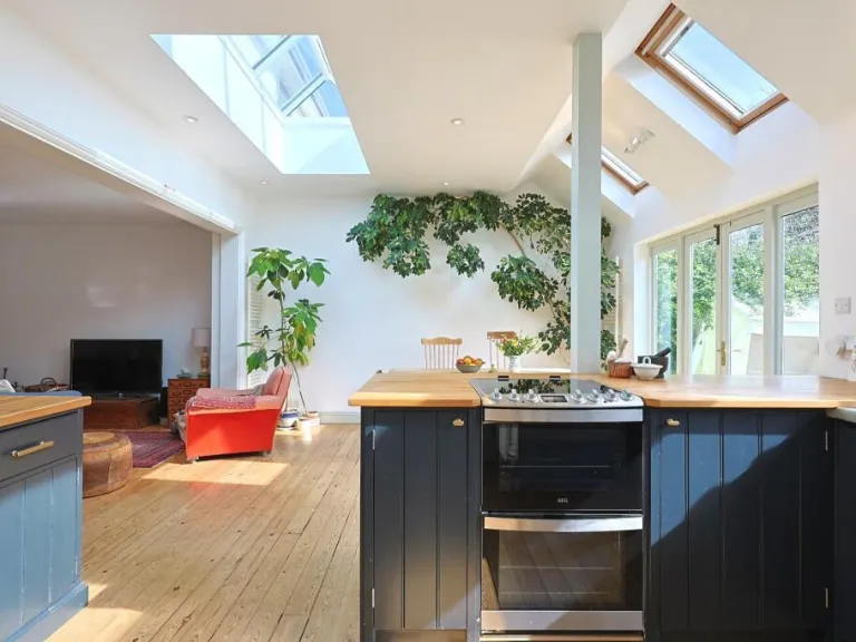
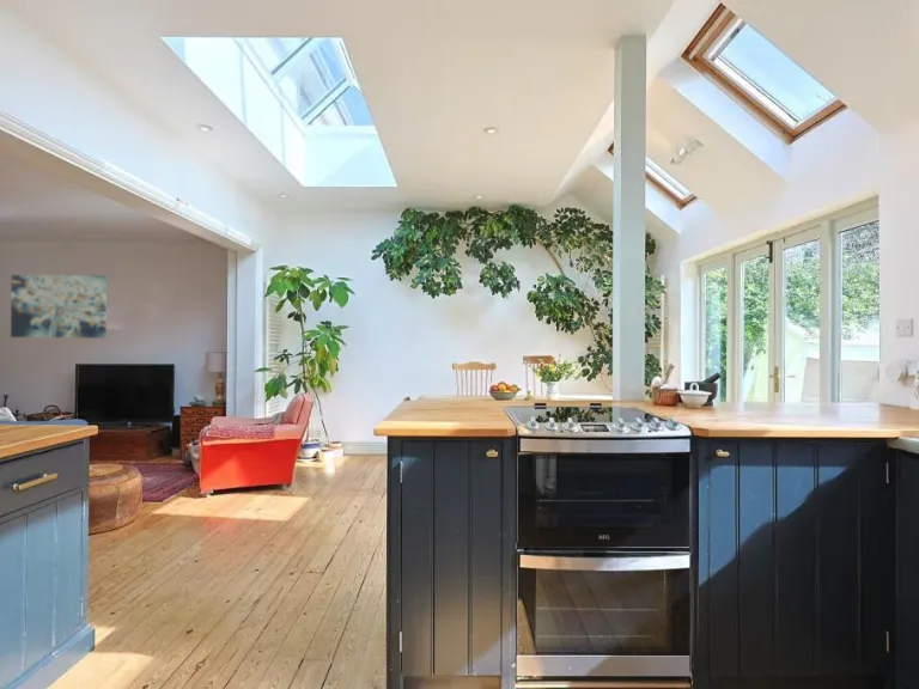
+ wall art (59, 306)
